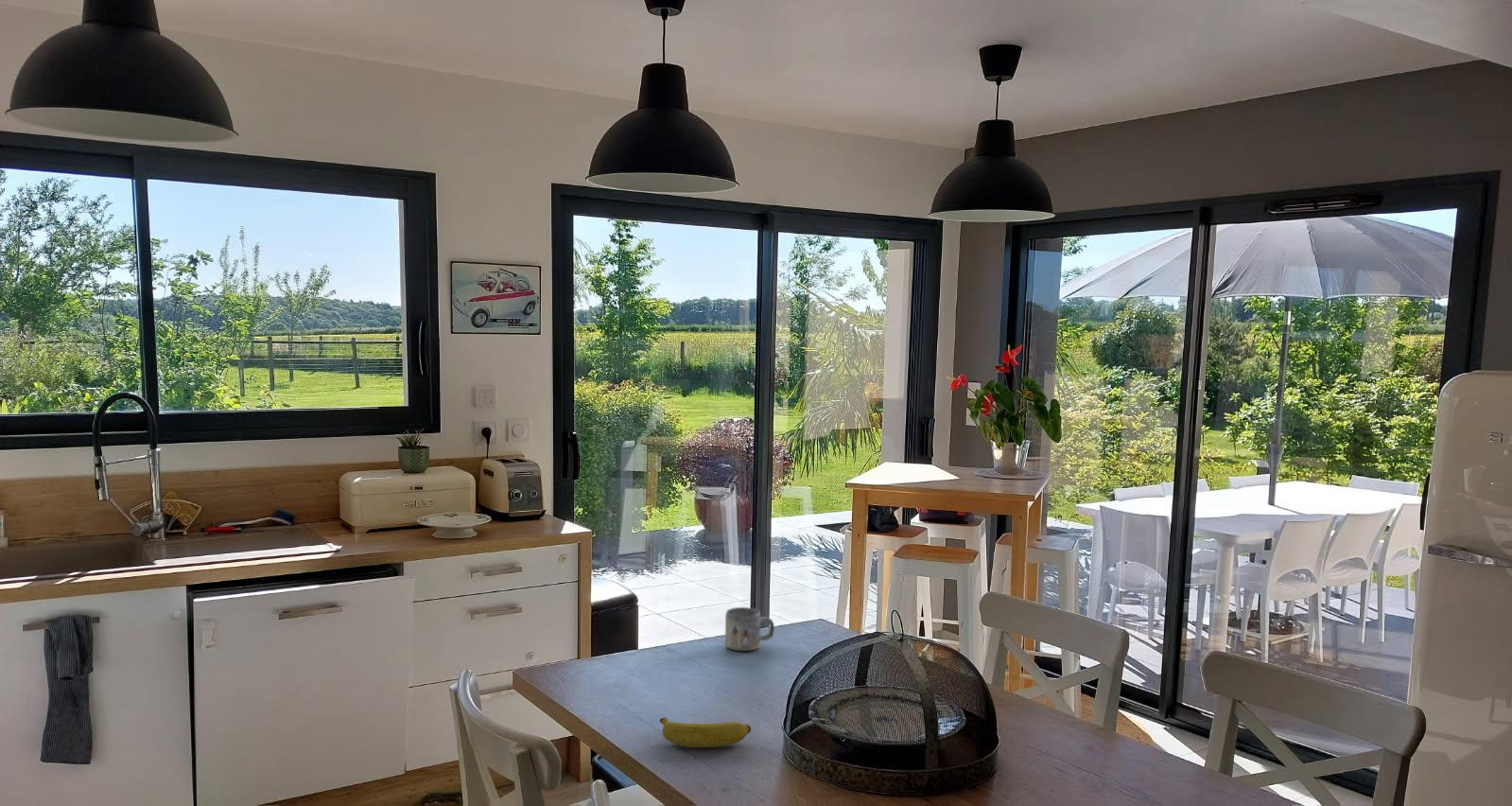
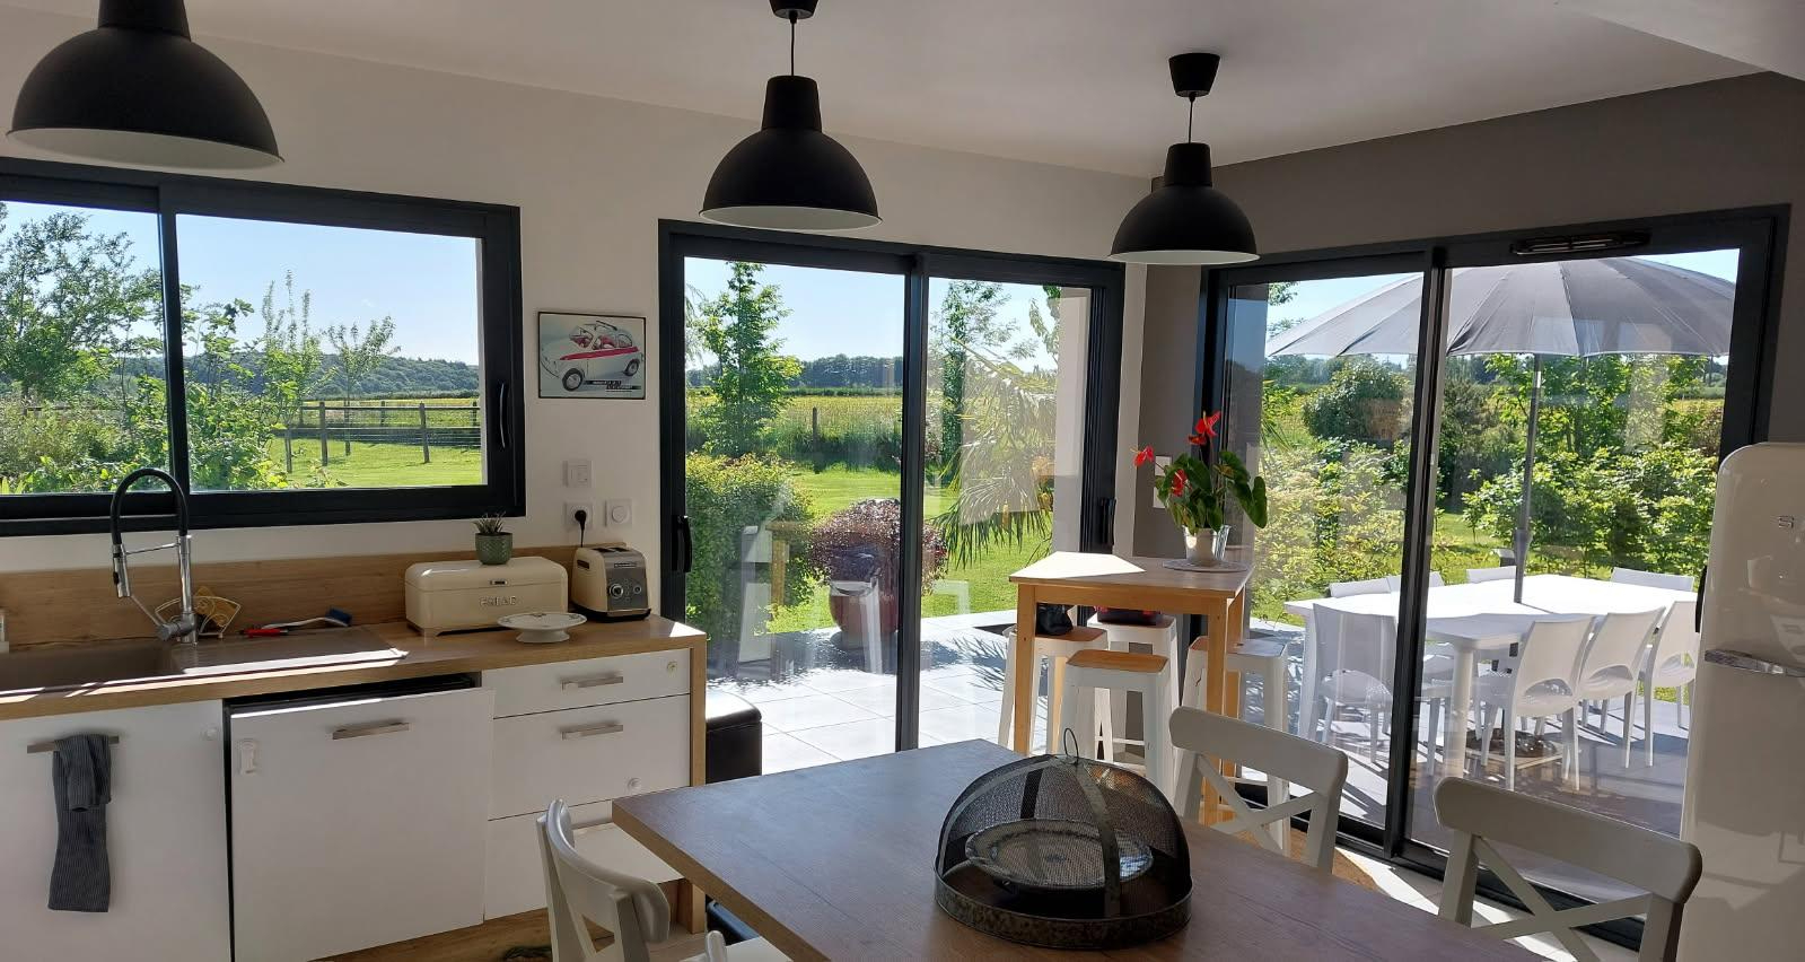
- banana (704, 728)
- mug (749, 628)
